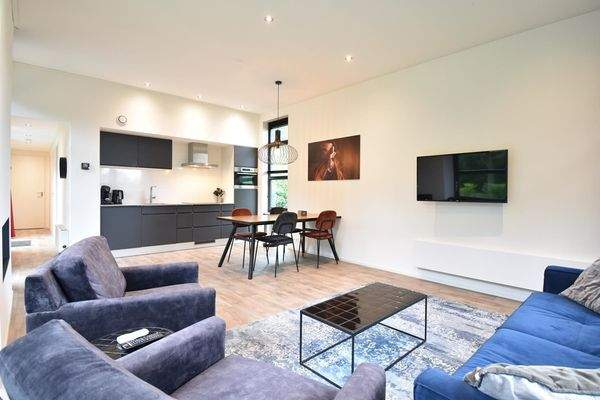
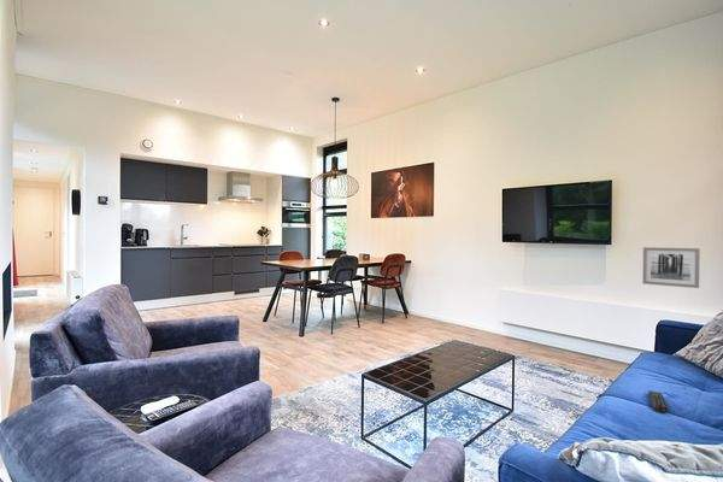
+ wall art (670, 266)
+ remote control (657, 400)
